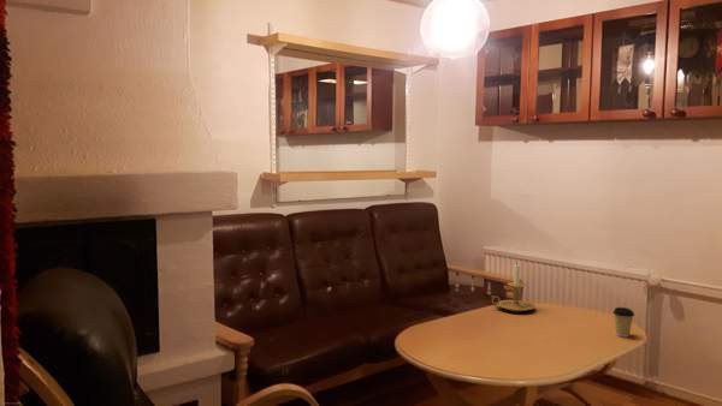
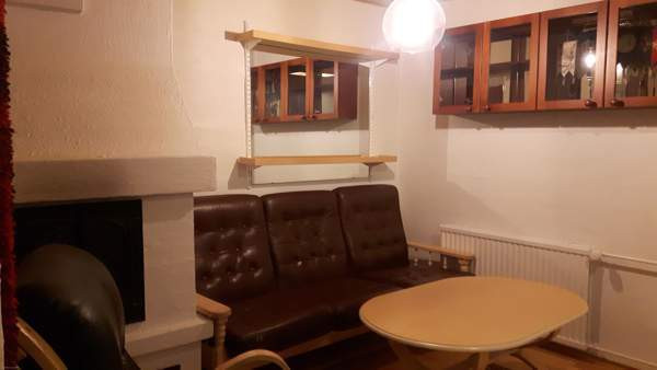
- coffee cup (622, 322)
- candle holder (516, 286)
